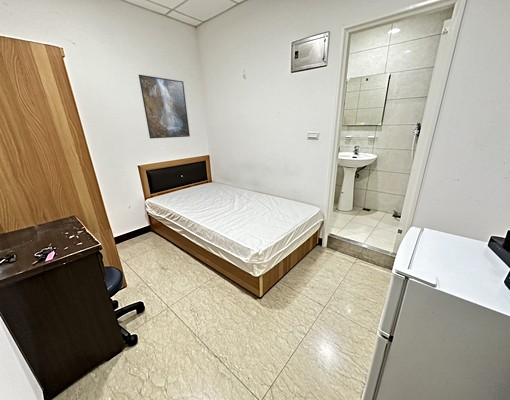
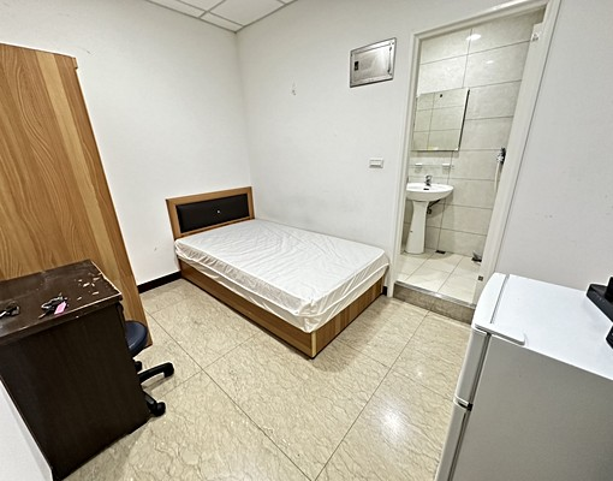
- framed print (167, 109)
